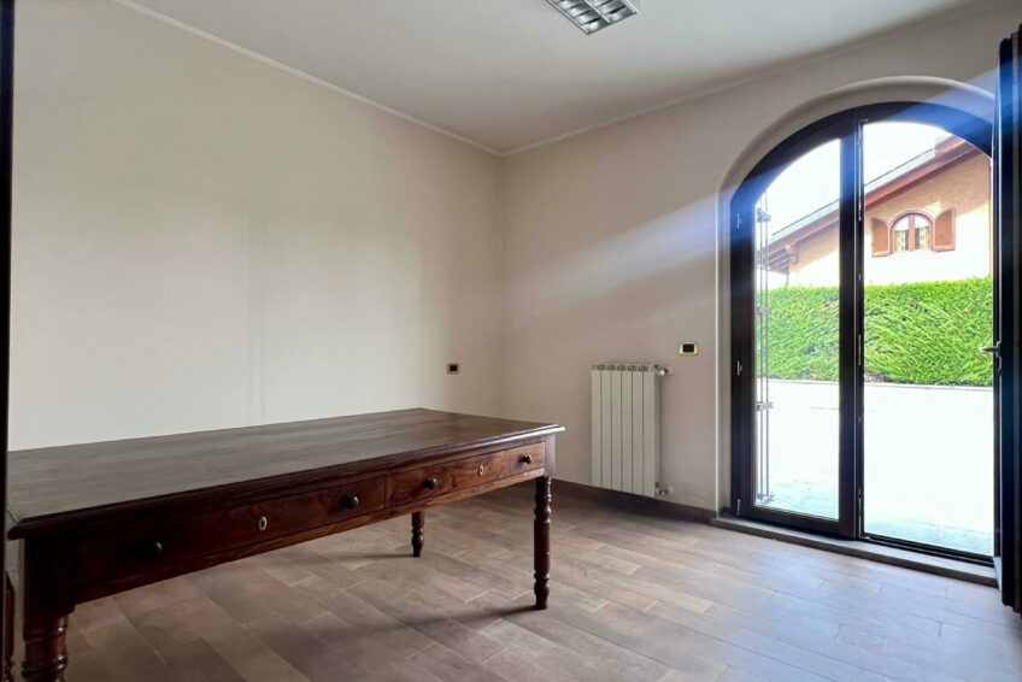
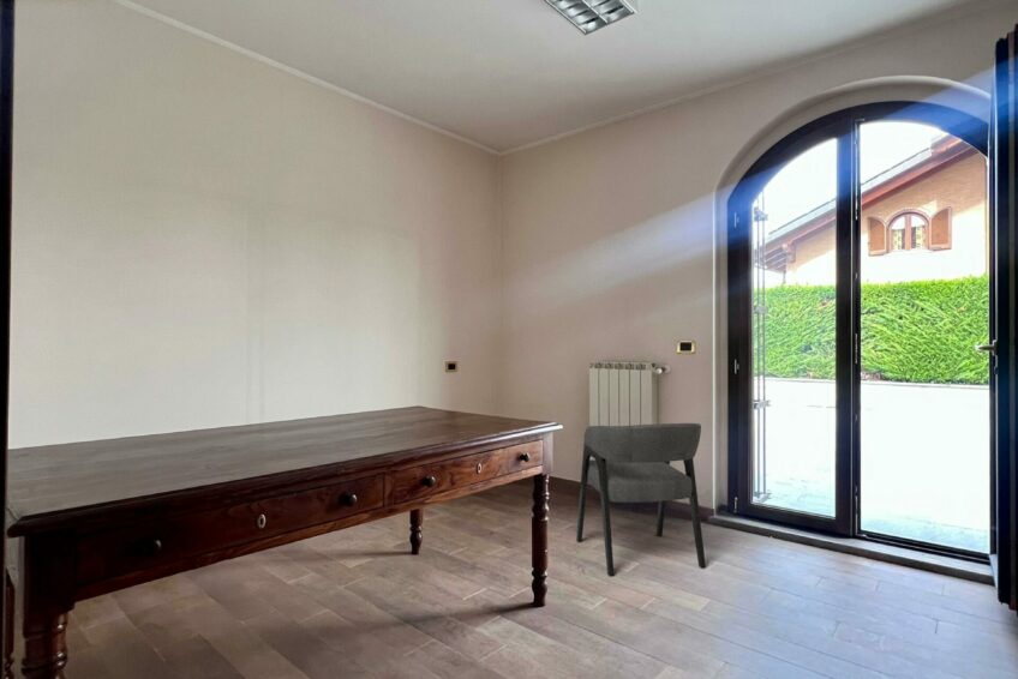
+ chair (640, 486)
